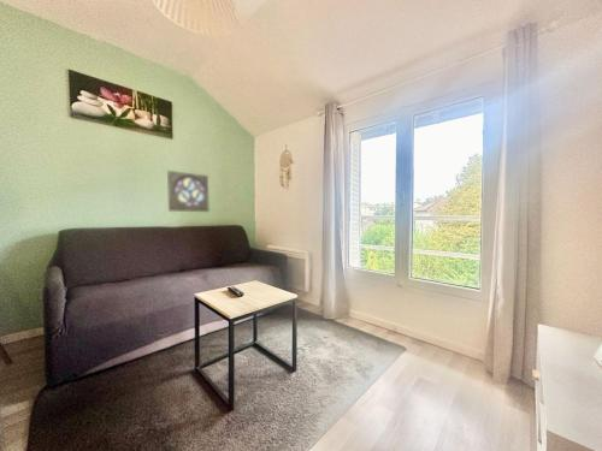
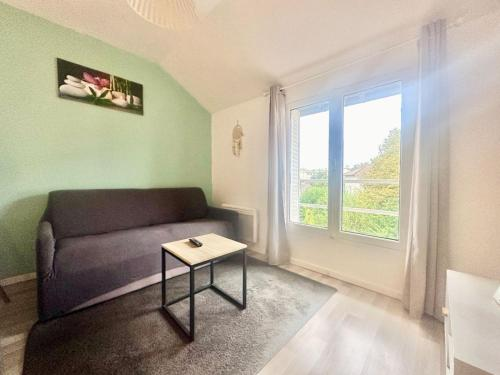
- wall ornament (189, 191)
